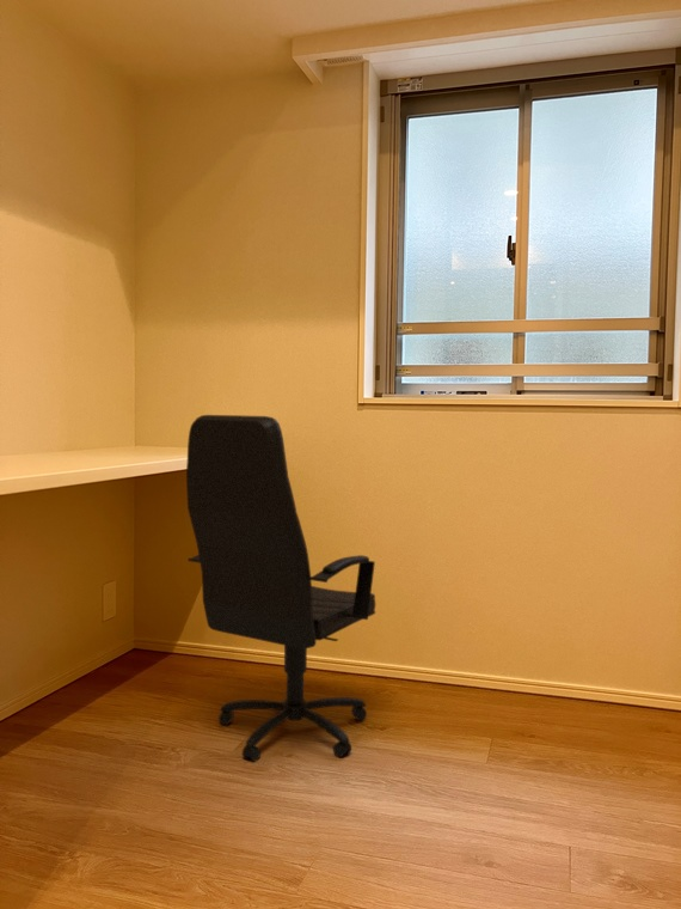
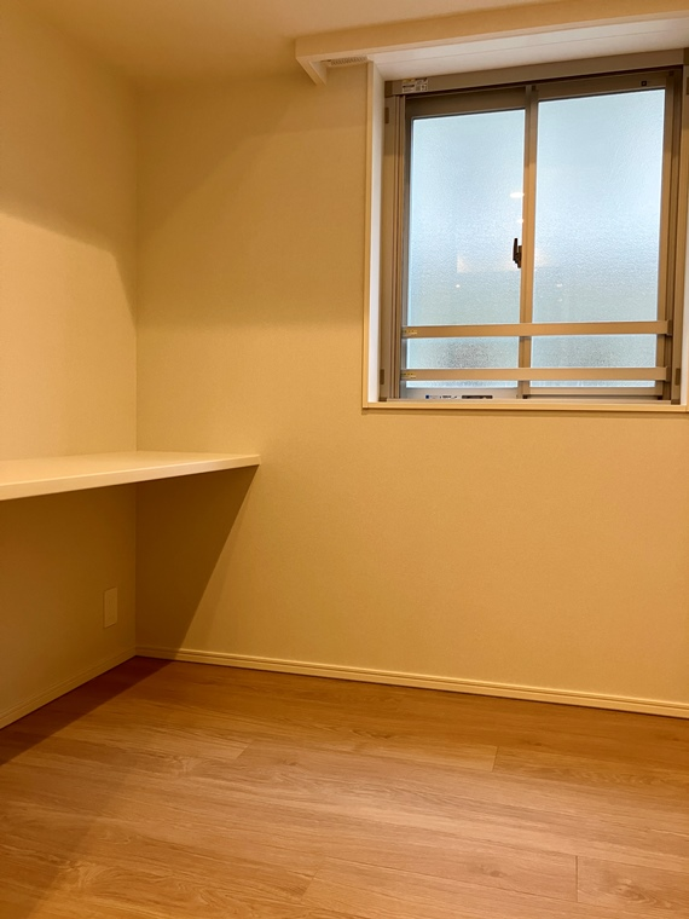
- office chair (284, 578)
